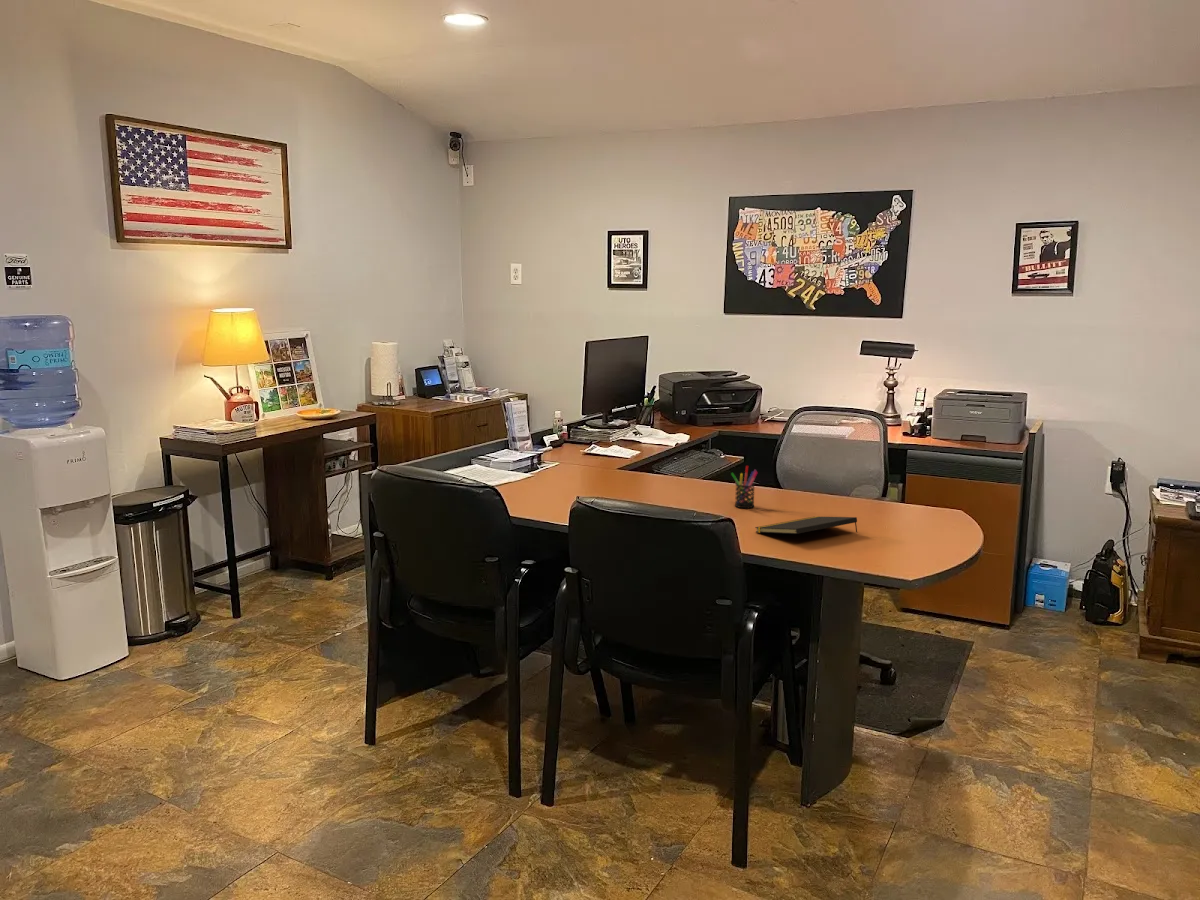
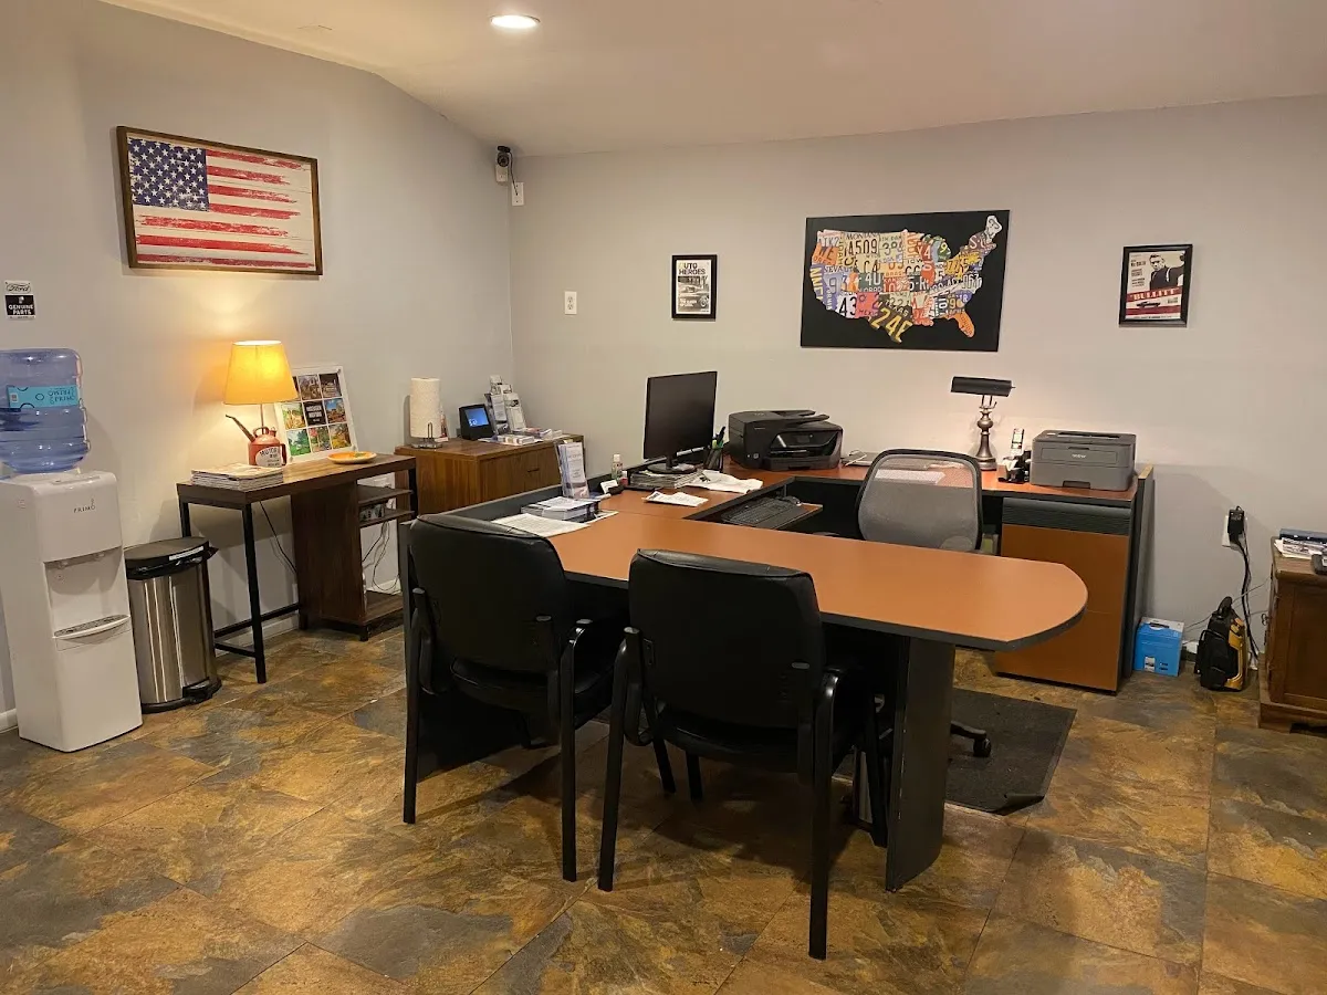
- pen holder (743, 486)
- notepad (805, 524)
